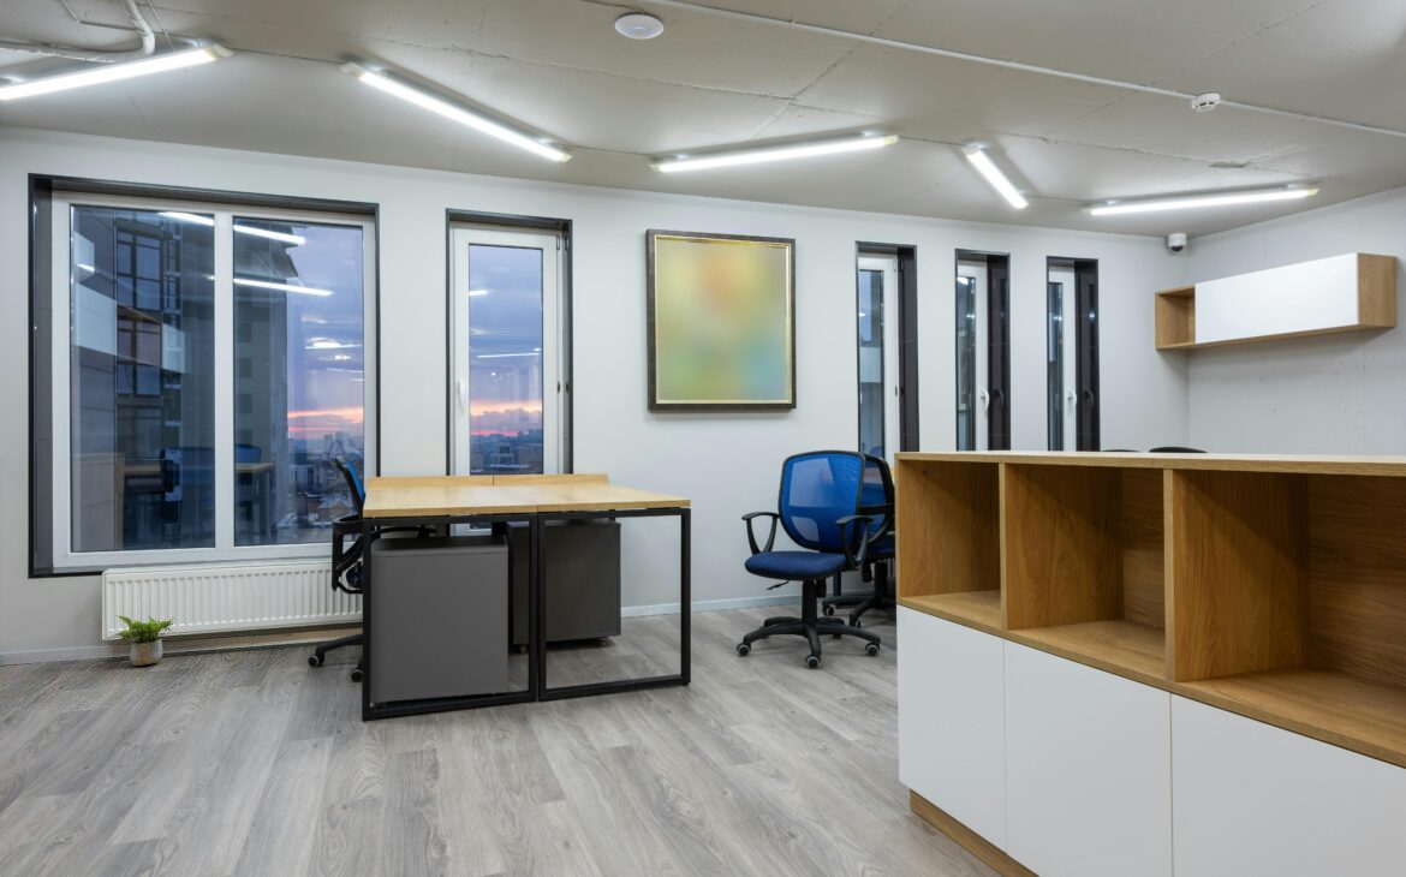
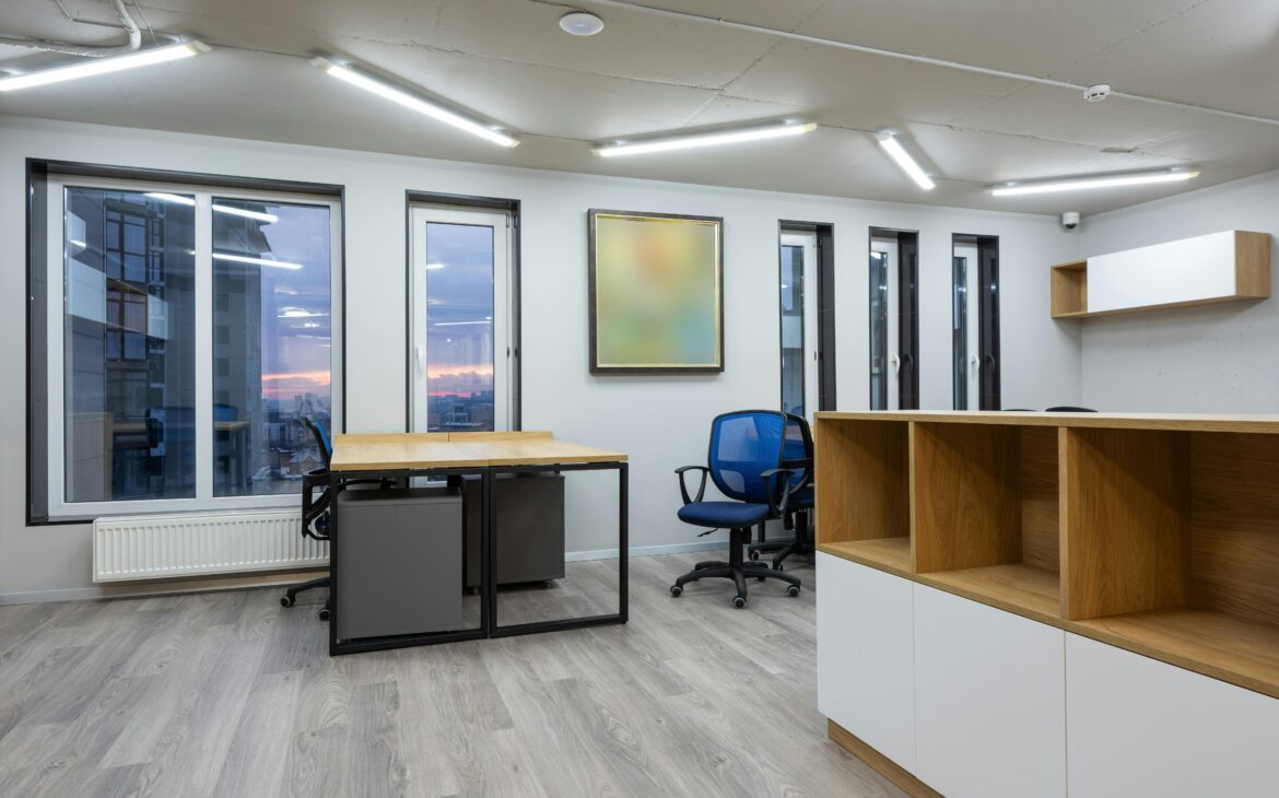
- potted plant (147, 637)
